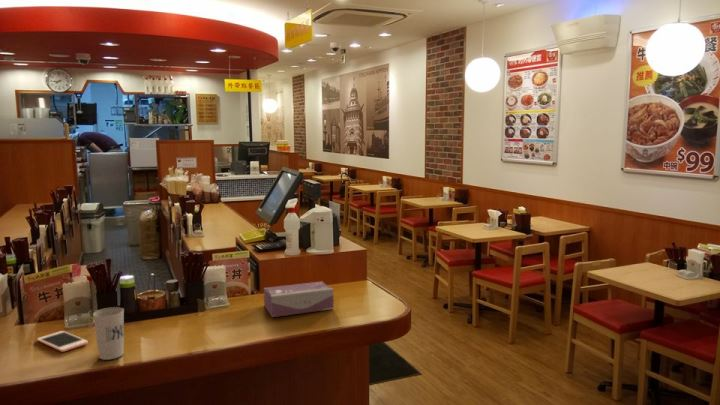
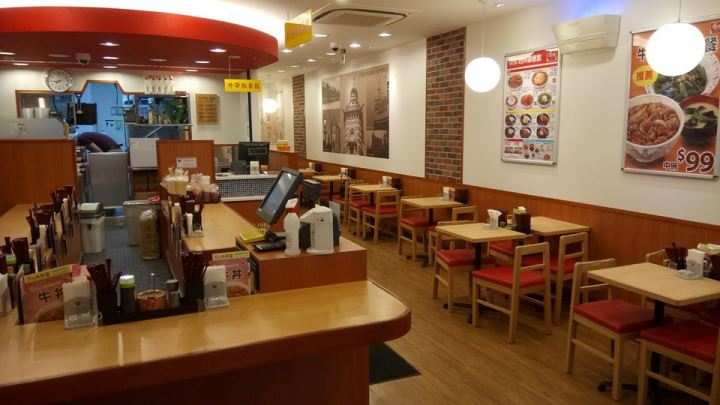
- cell phone (62, 340)
- cup (110, 333)
- tissue box (298, 297)
